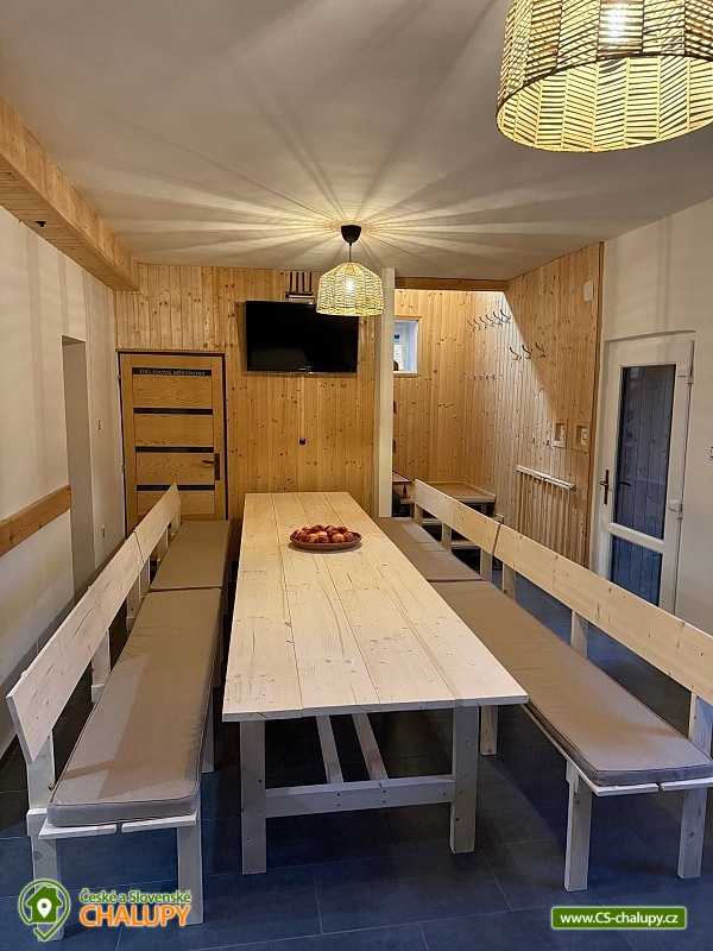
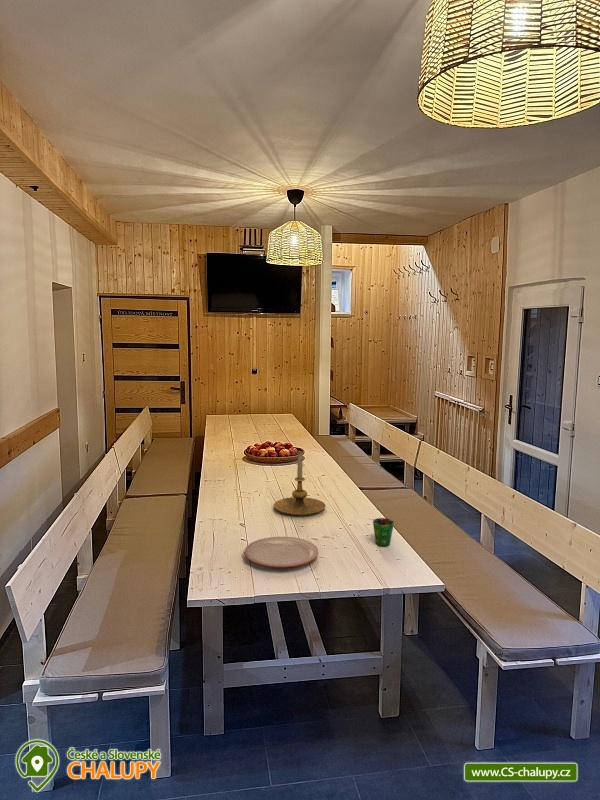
+ candle holder (299, 479)
+ cup (381, 531)
+ plate (281, 553)
